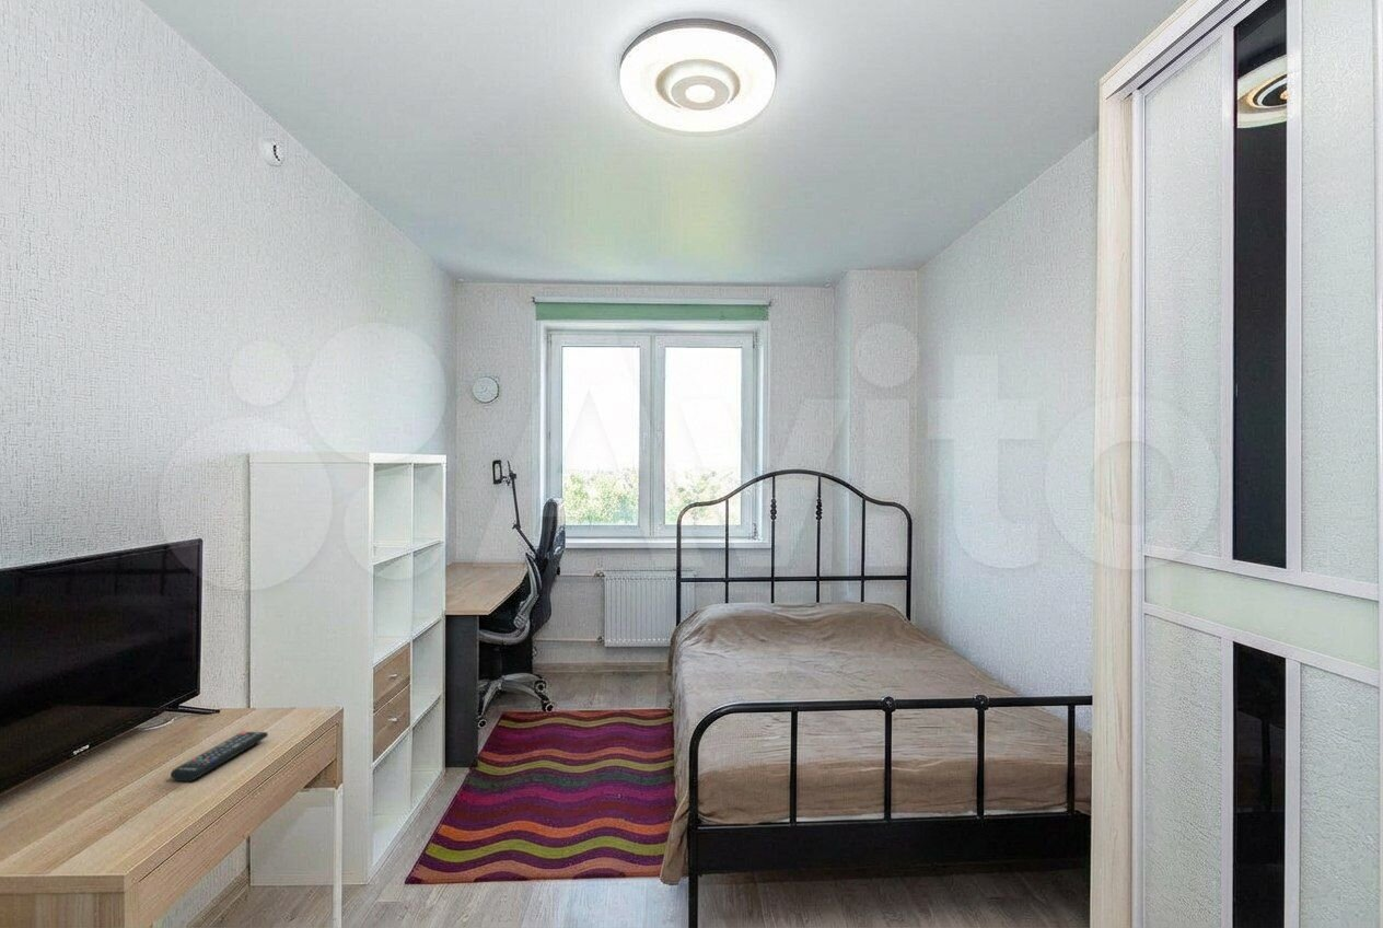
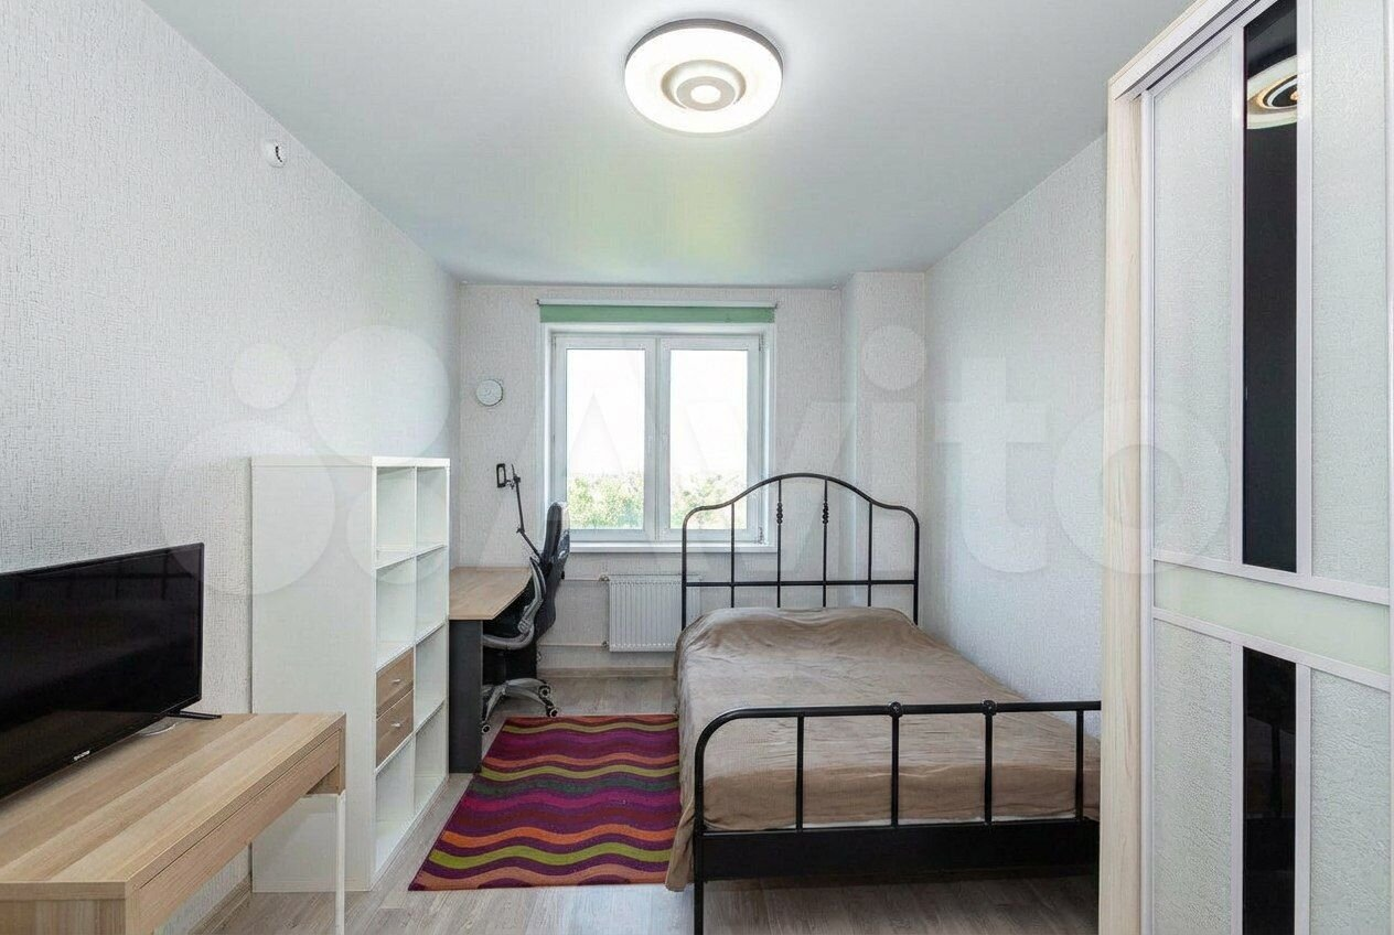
- remote control (222, 754)
